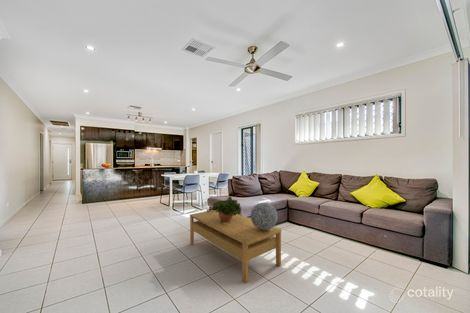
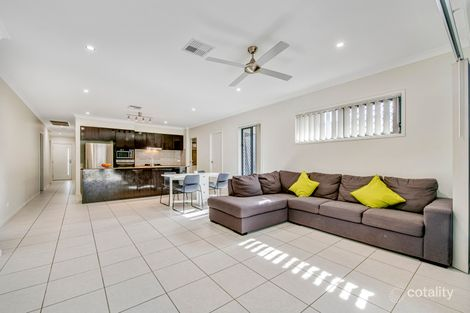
- coffee table (230, 237)
- potted plant (226, 208)
- decorative sphere (264, 216)
